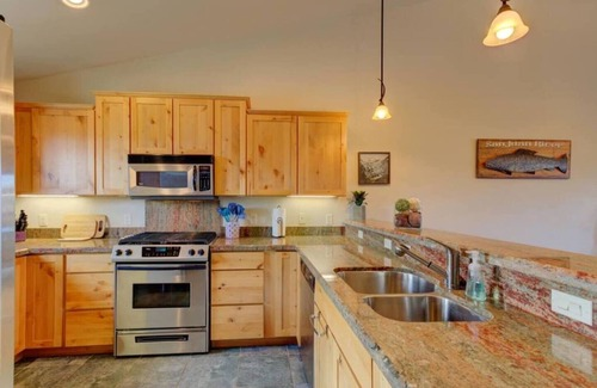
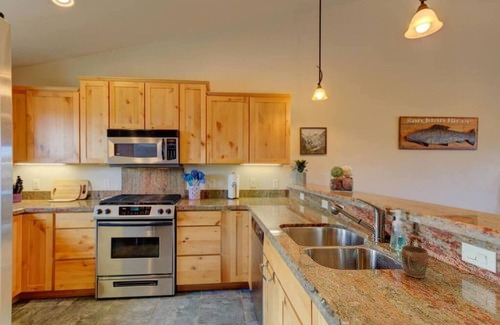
+ mug (412, 261)
